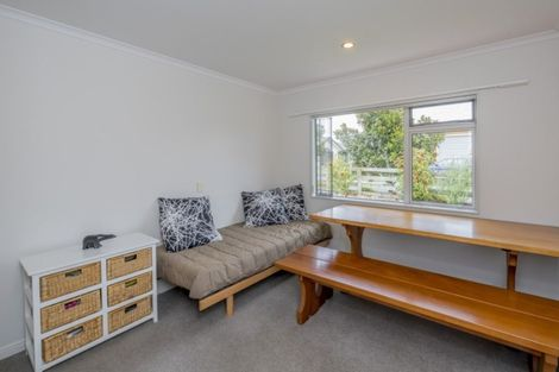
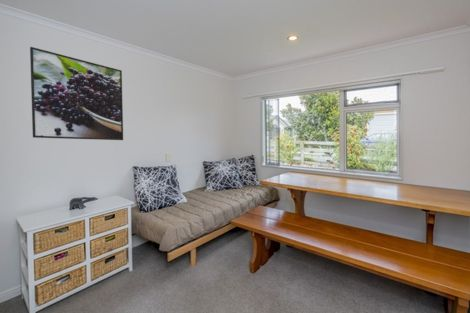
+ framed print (82, 99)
